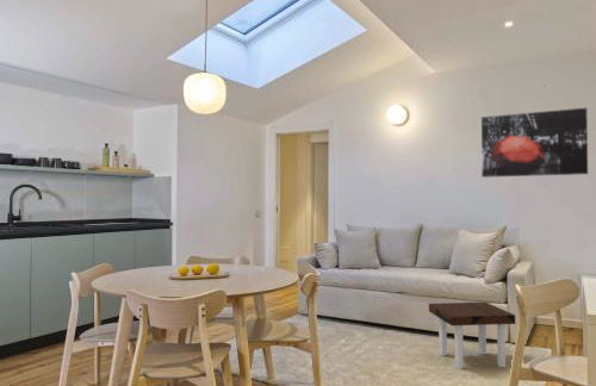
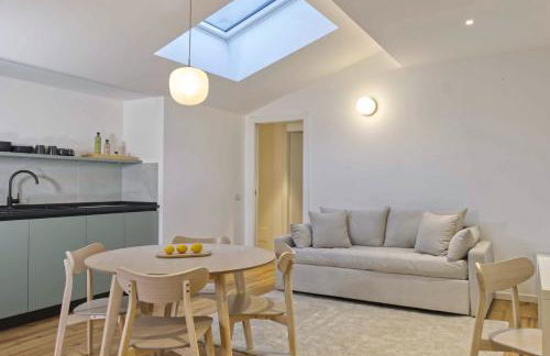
- wall art (532, 144)
- side table (461, 334)
